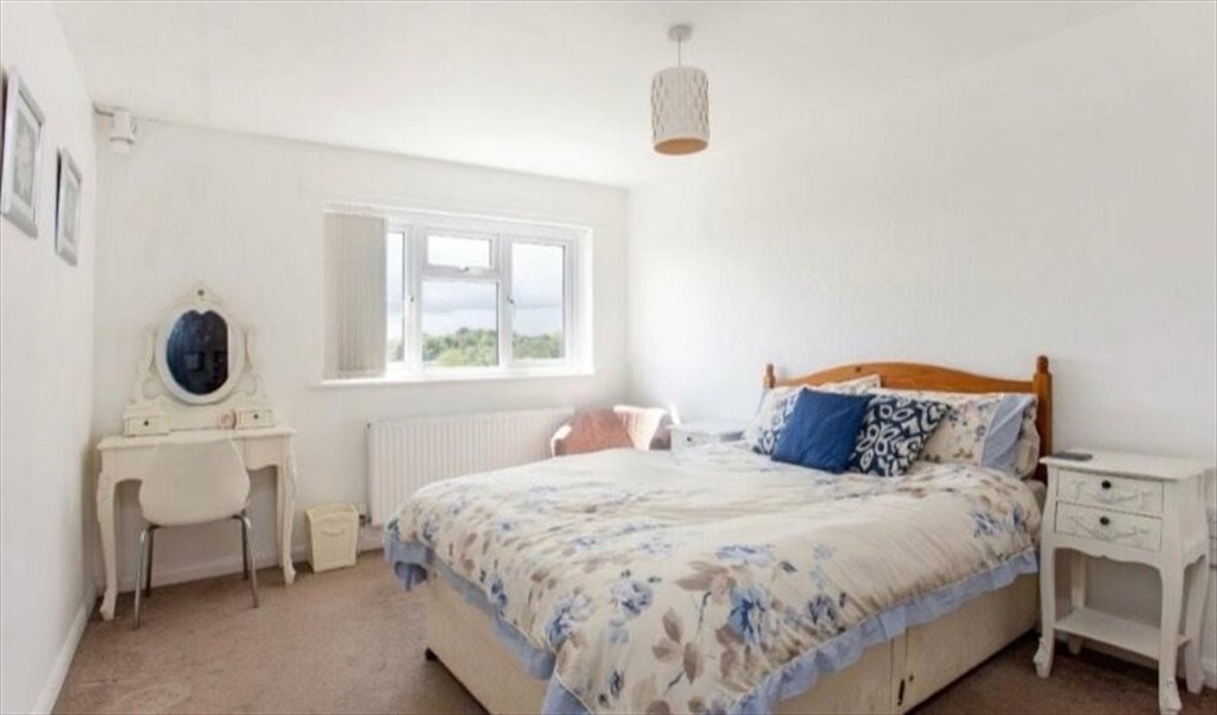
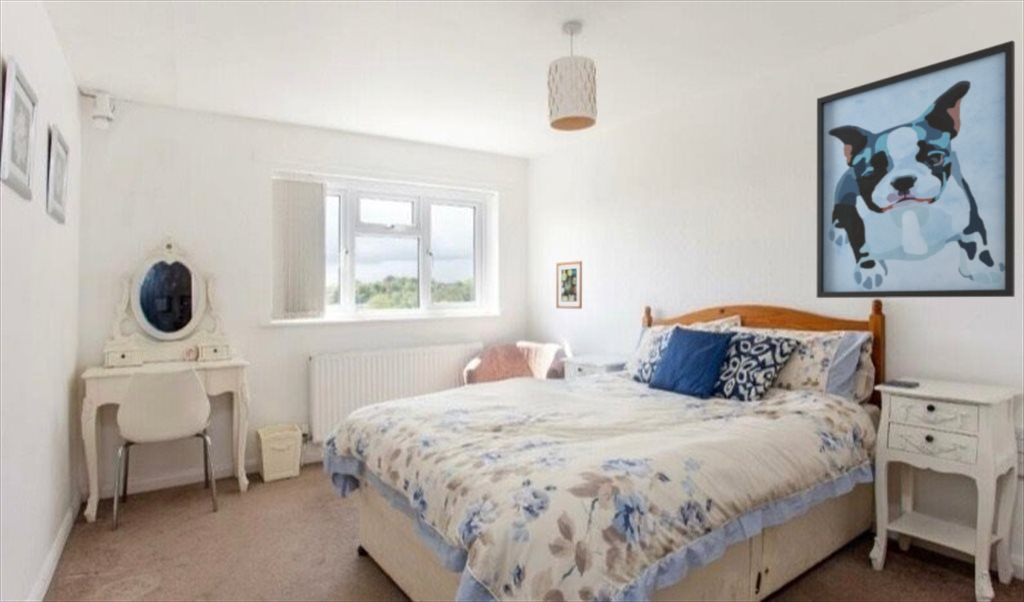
+ wall art (903, 185)
+ wall art (568, 285)
